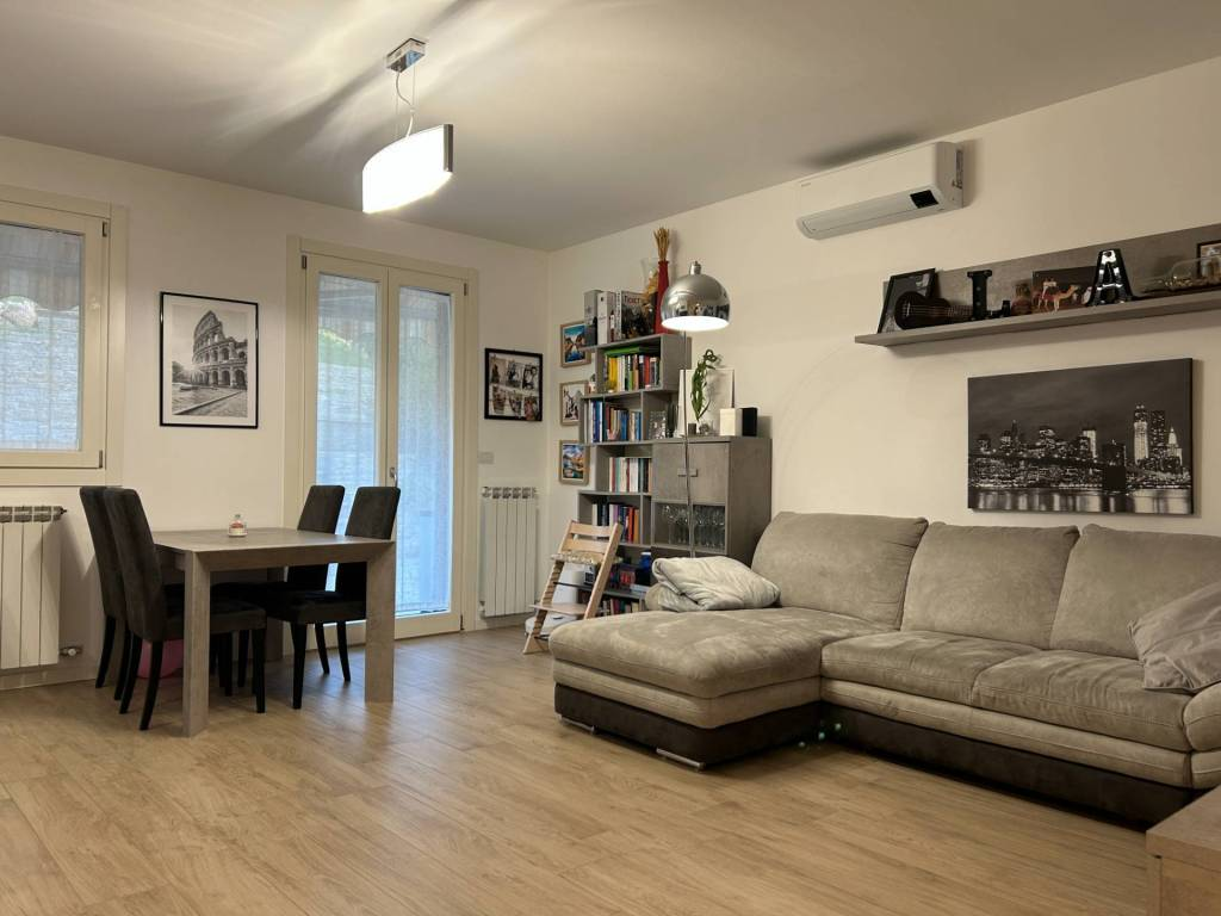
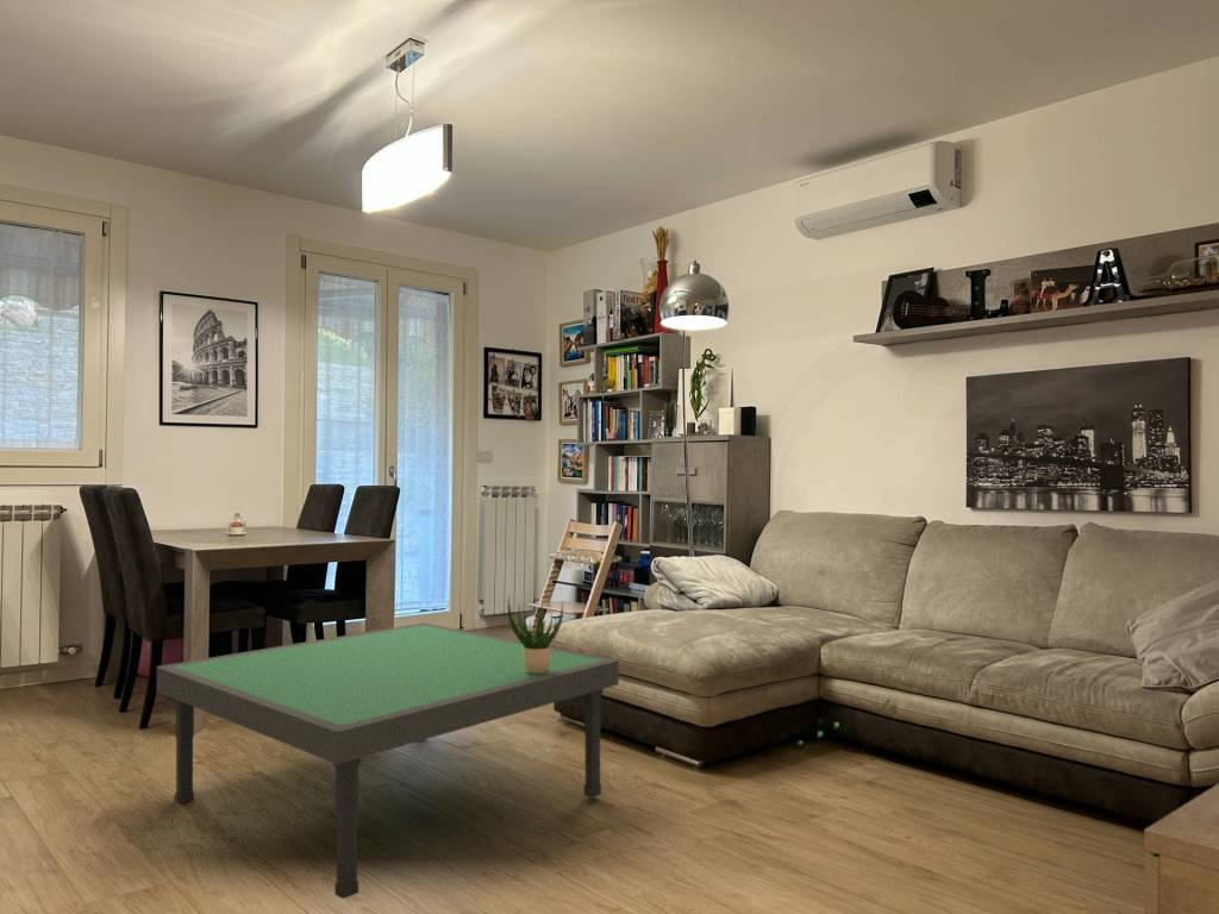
+ potted plant (535, 632)
+ coffee table (390, 731)
